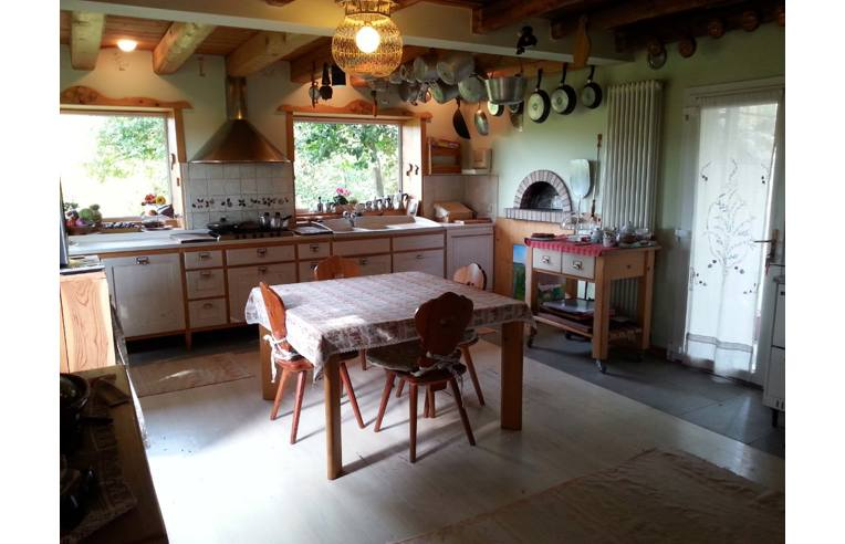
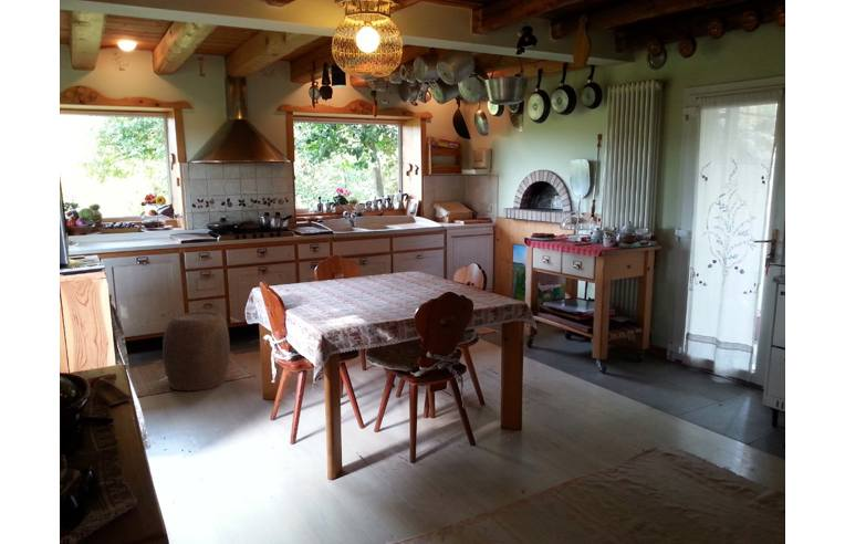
+ stool (196, 348)
